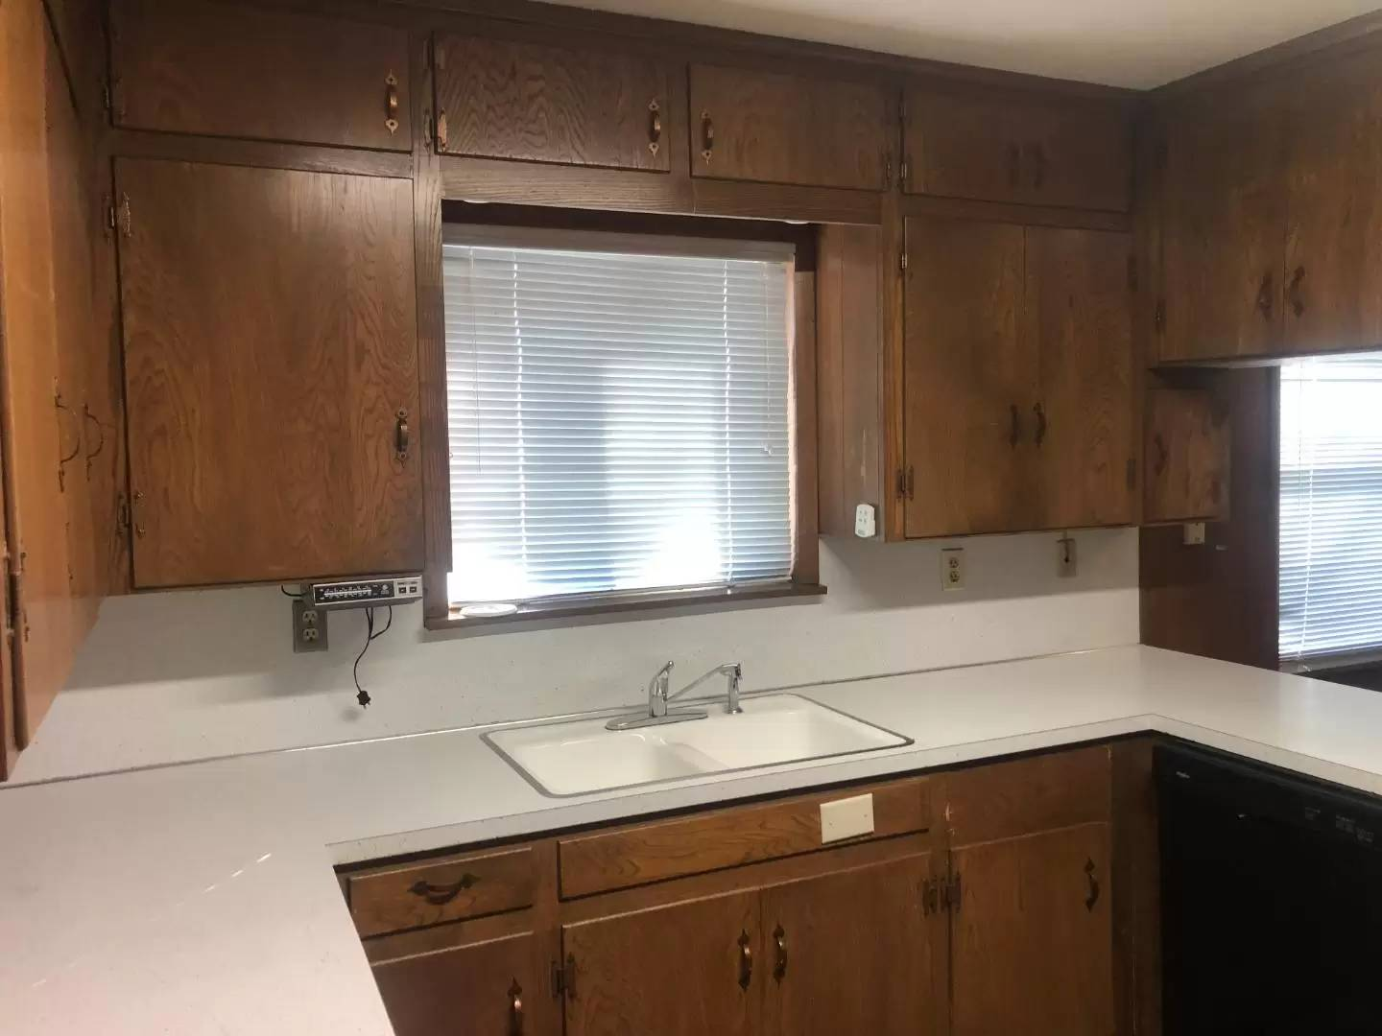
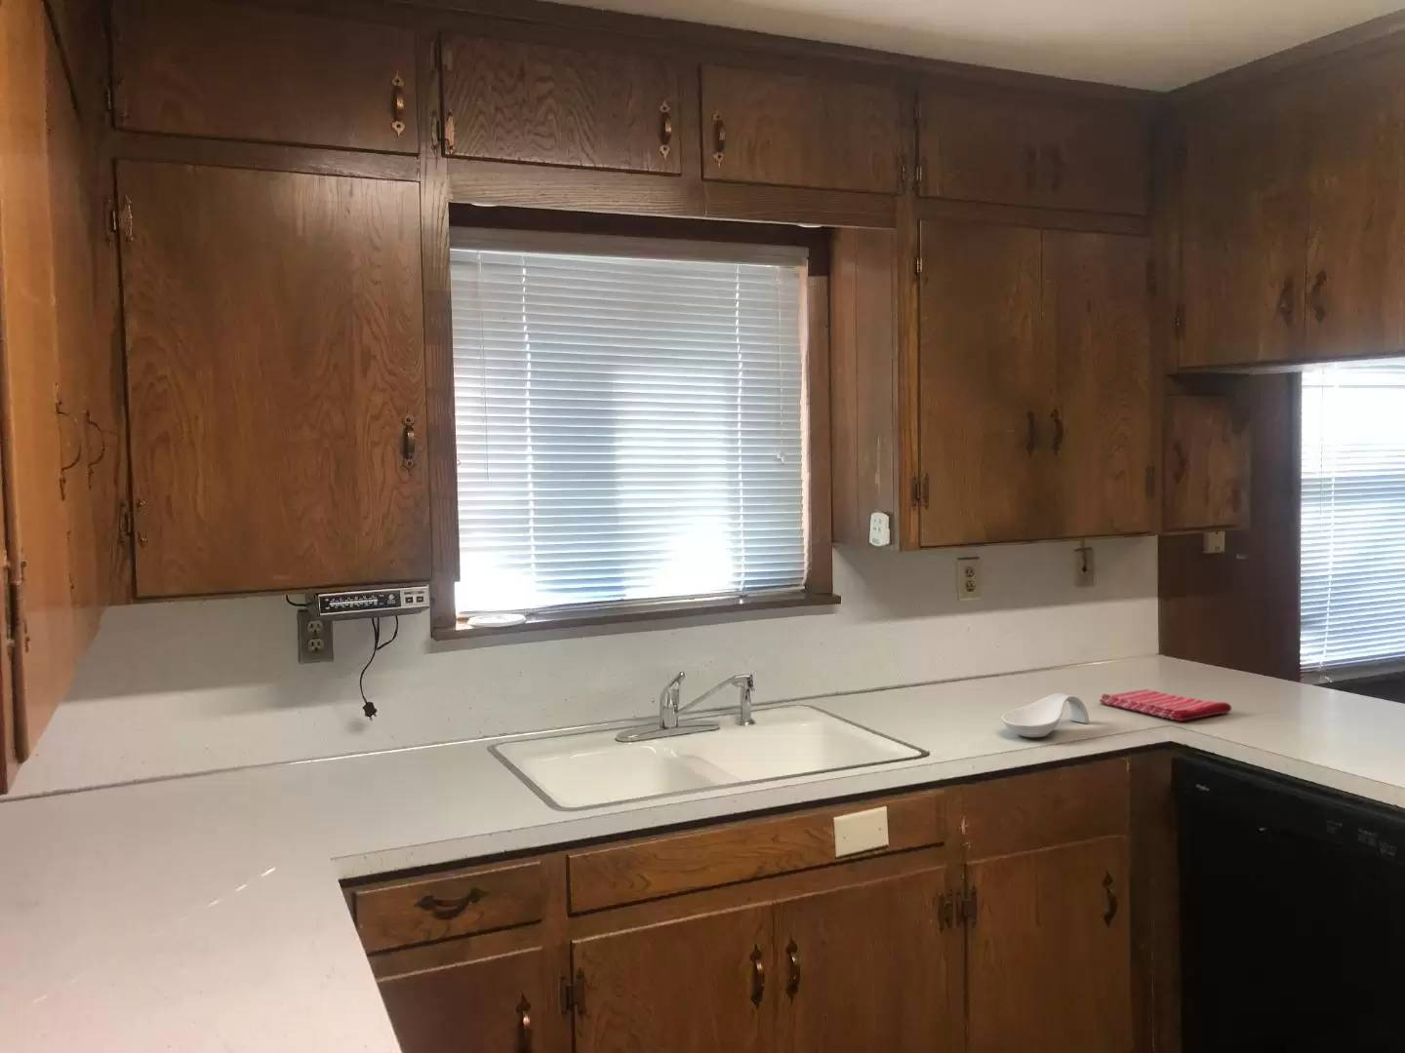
+ dish towel (1164, 702)
+ spoon rest (1047, 713)
